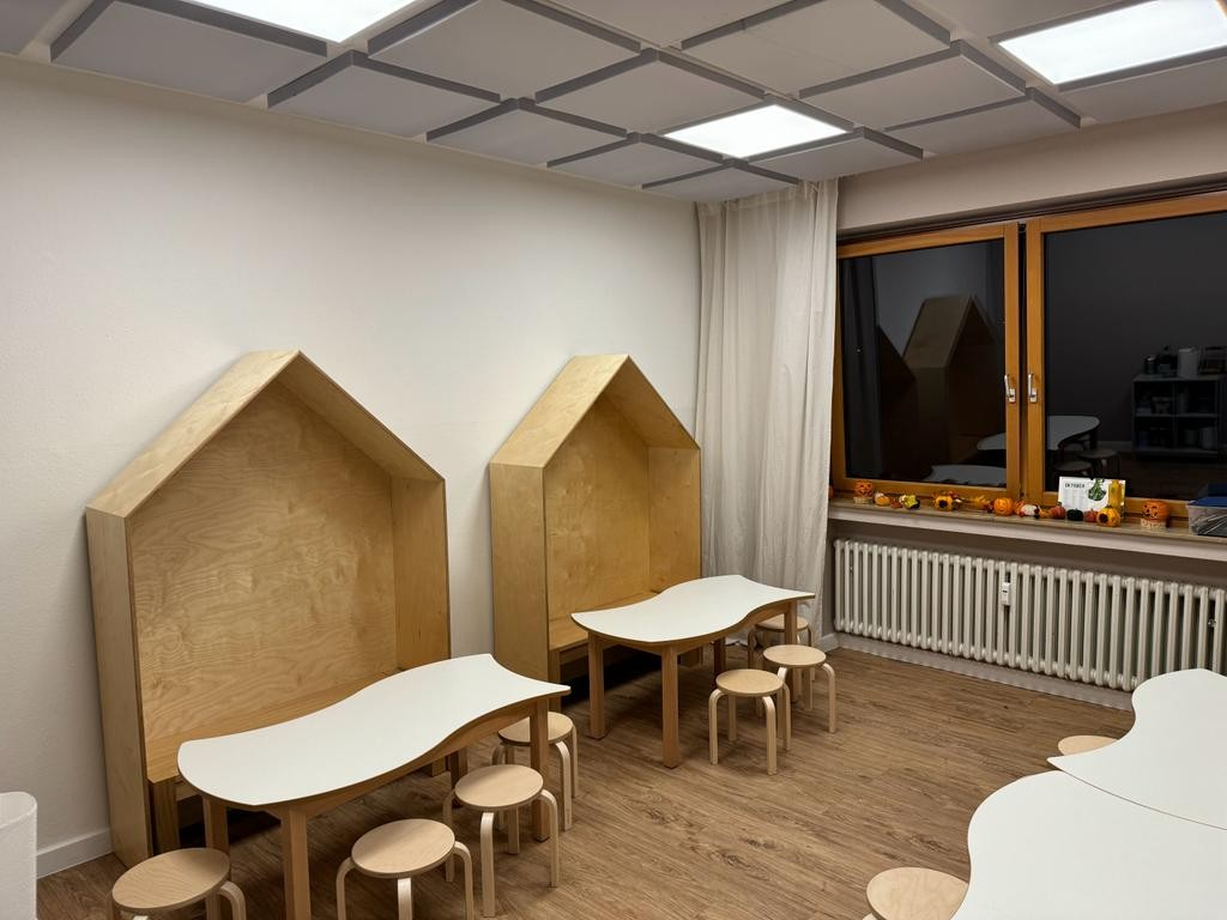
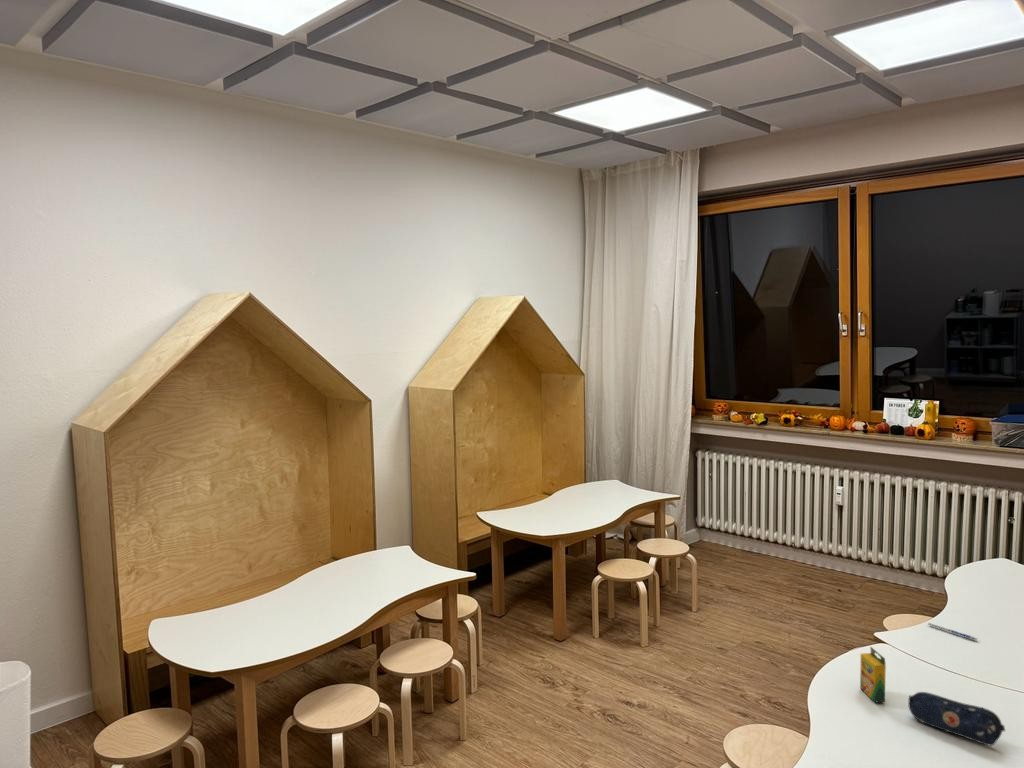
+ pen (951, 630)
+ crayon box (872, 673)
+ pencil case (953, 716)
